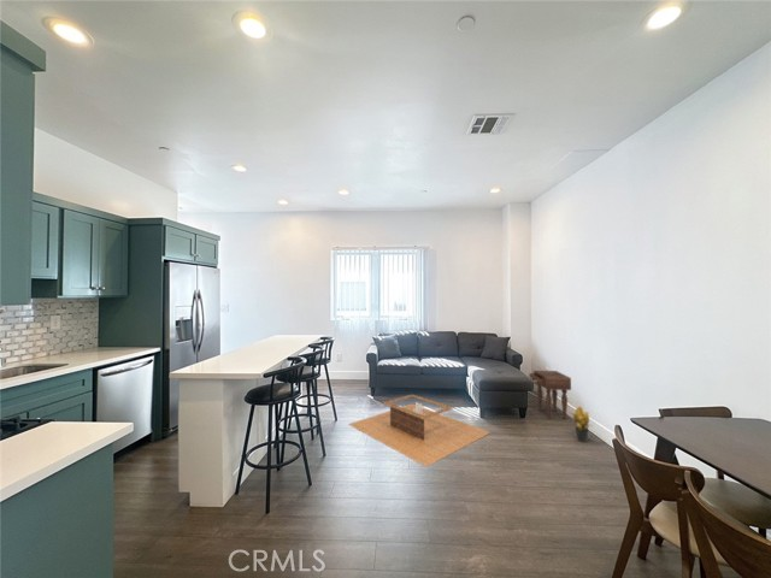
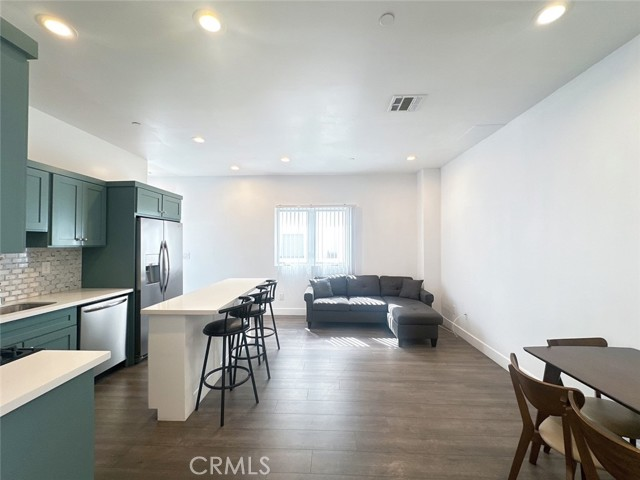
- nightstand (547, 394)
- potted plant (581, 424)
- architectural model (417, 412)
